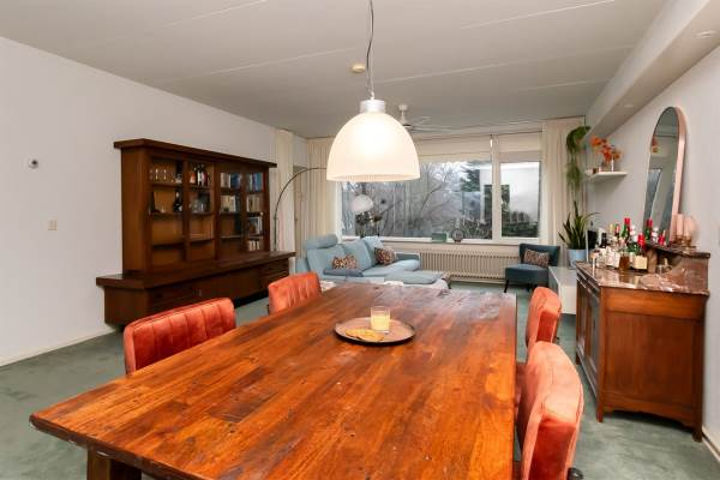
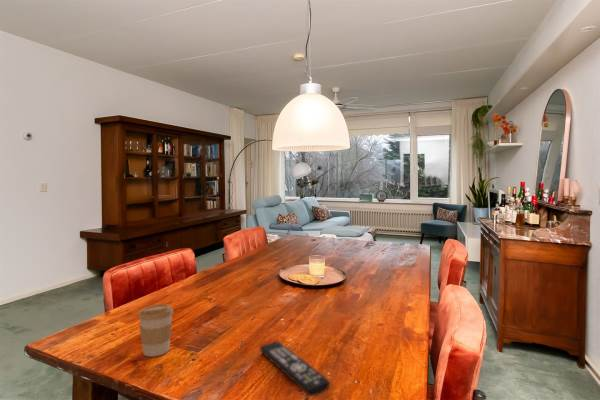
+ remote control (291, 365)
+ coffee cup (156, 328)
